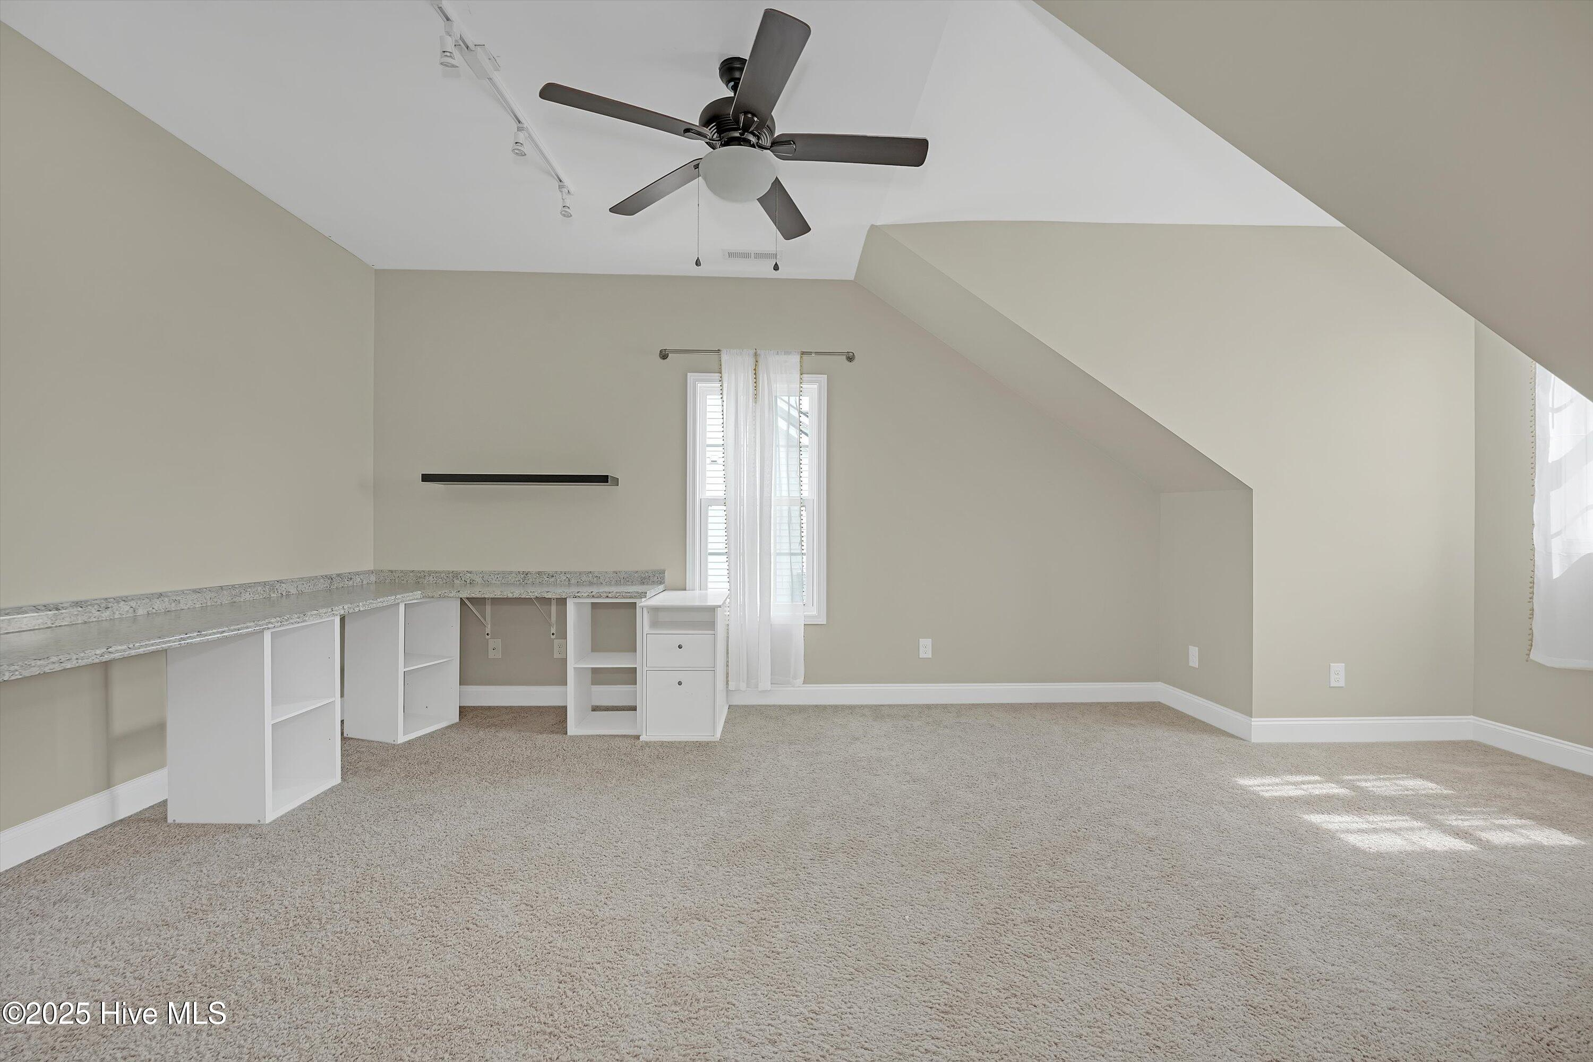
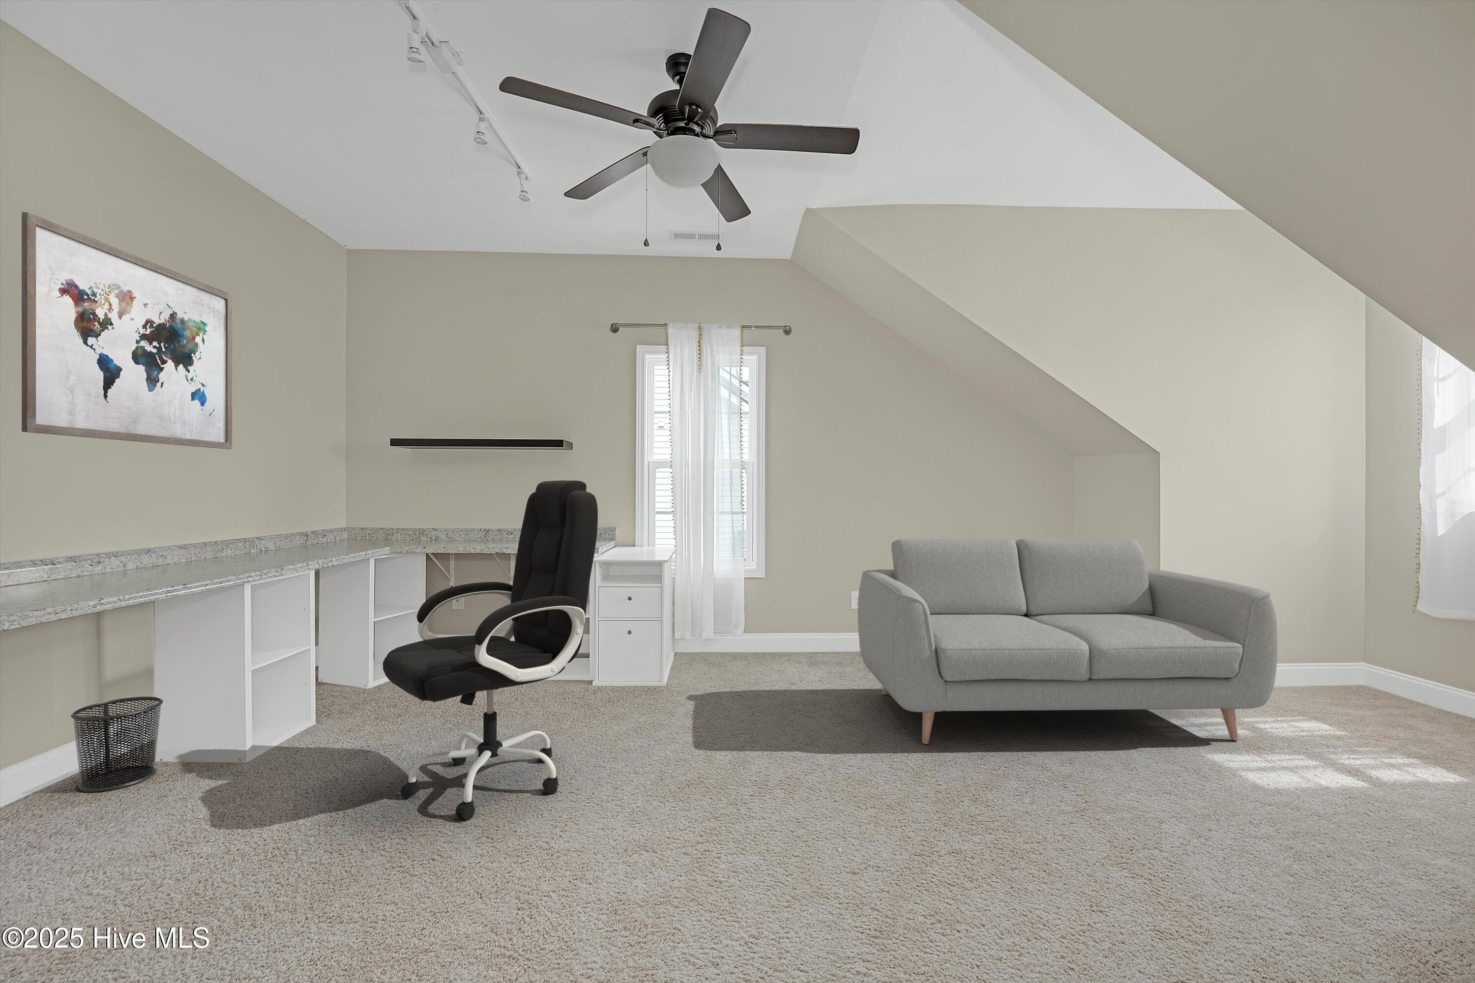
+ sofa (1043, 629)
+ office chair (496, 629)
+ waste bin (119, 743)
+ wall art (145, 351)
